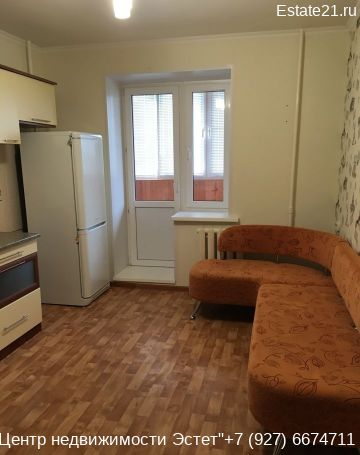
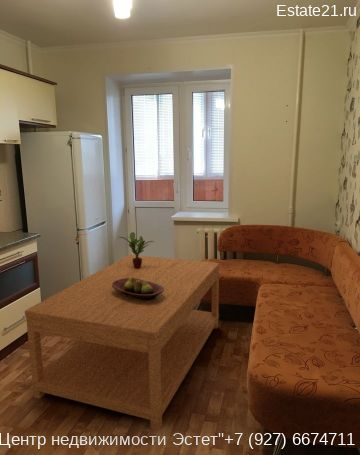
+ coffee table (140, 319)
+ potted plant (136, 250)
+ fruit bowl (137, 286)
